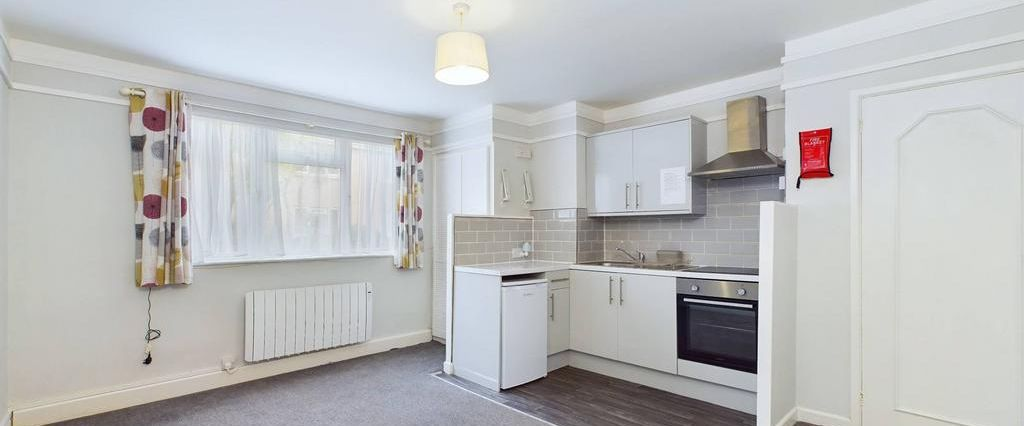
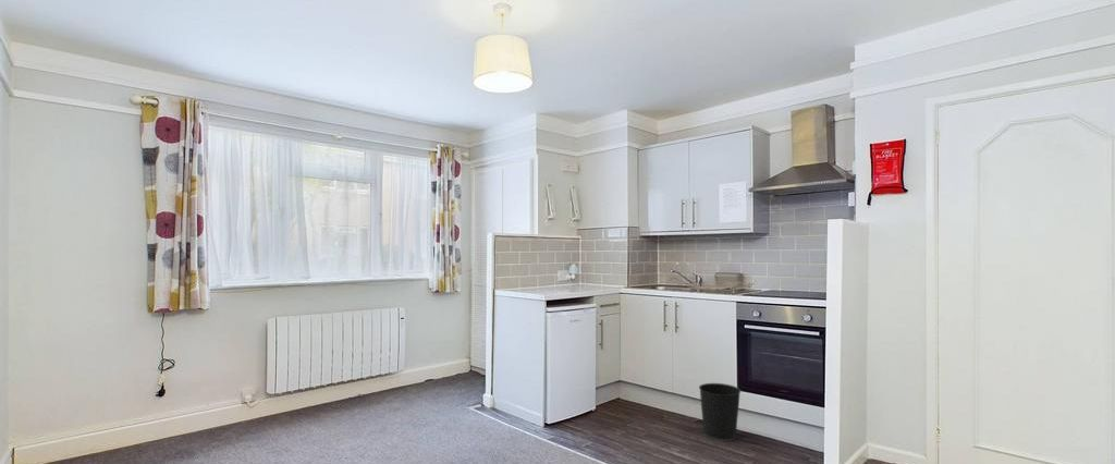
+ wastebasket (719, 412)
